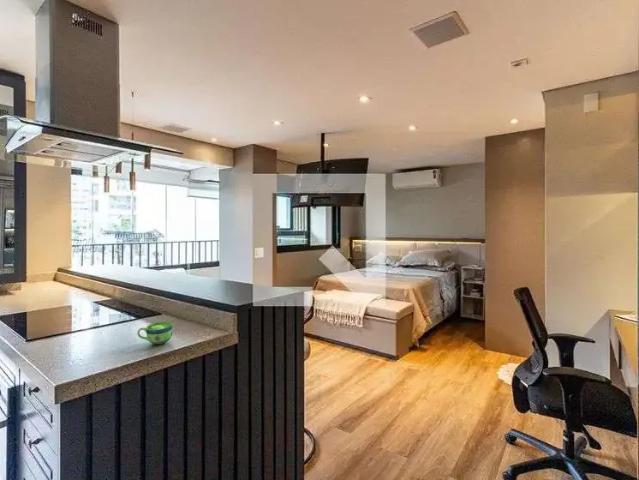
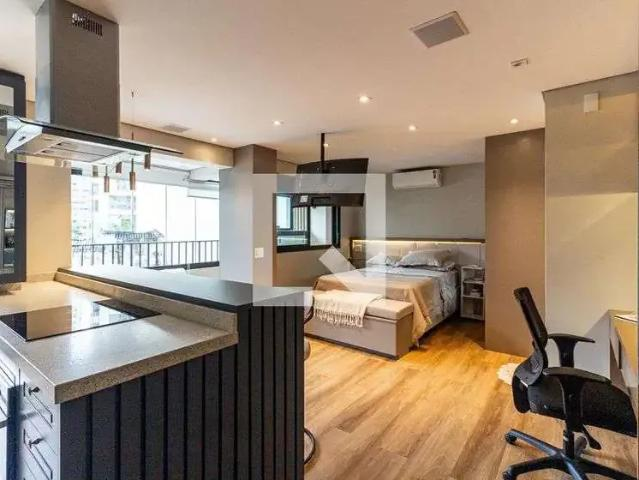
- cup (155, 334)
